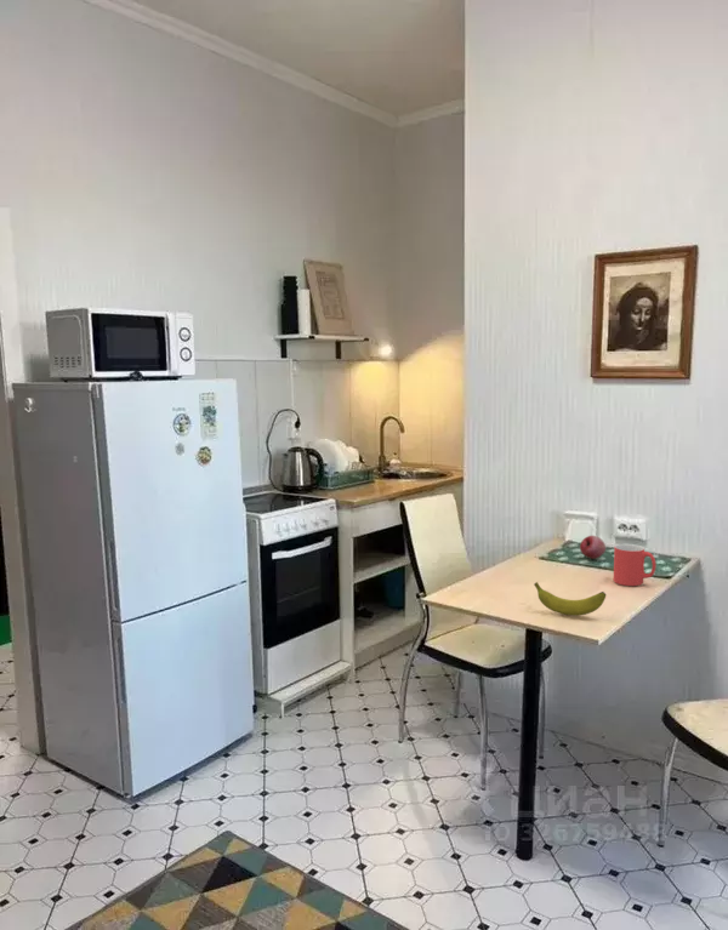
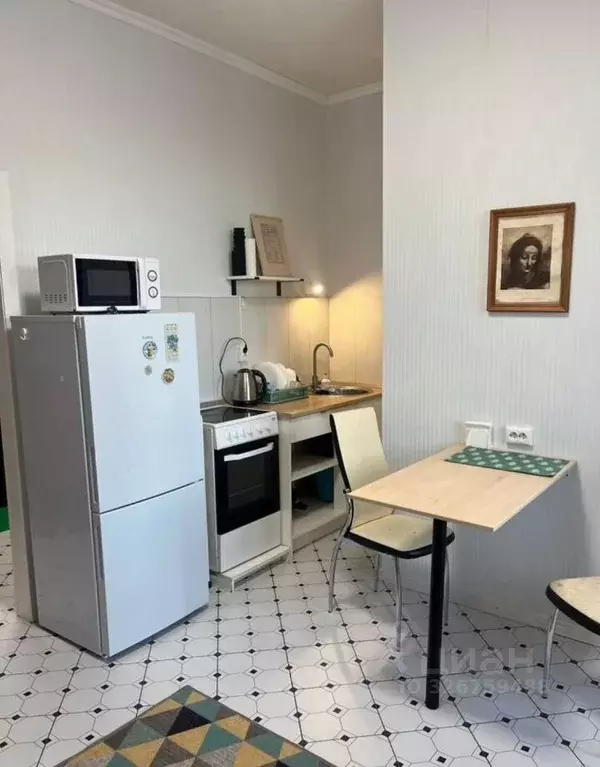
- fruit (592, 547)
- banana (568, 600)
- mug (635, 565)
